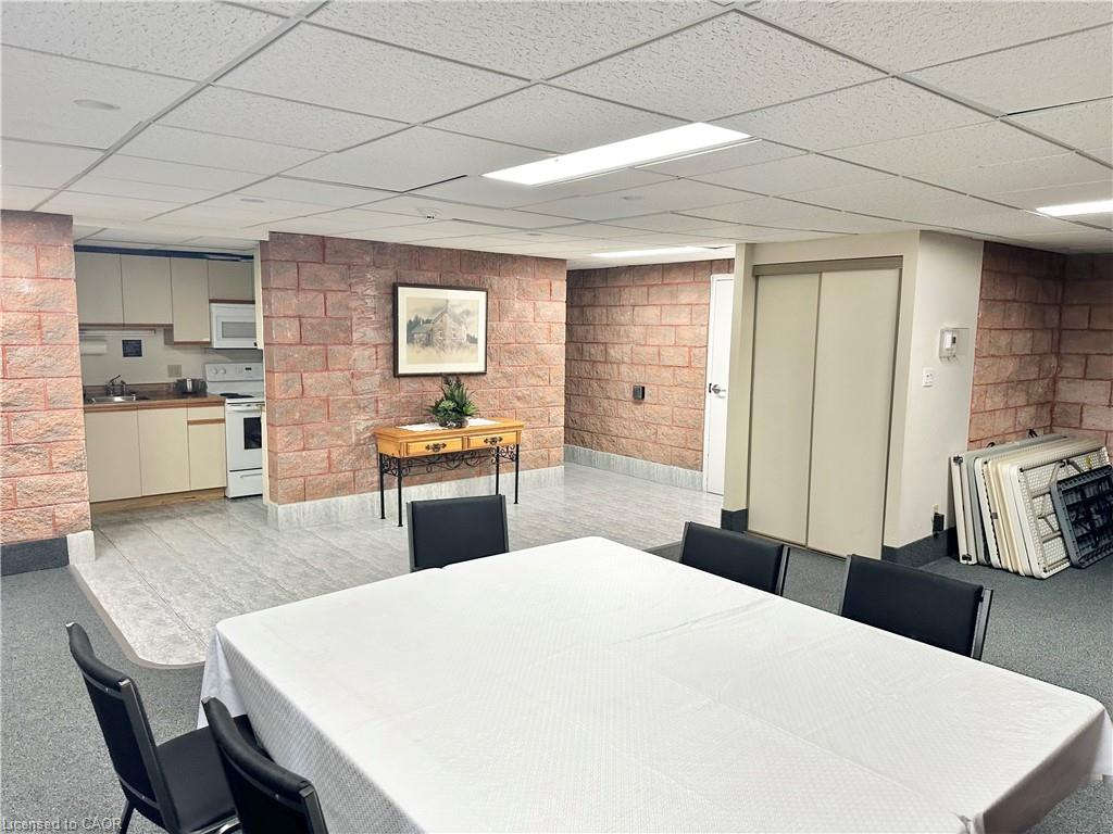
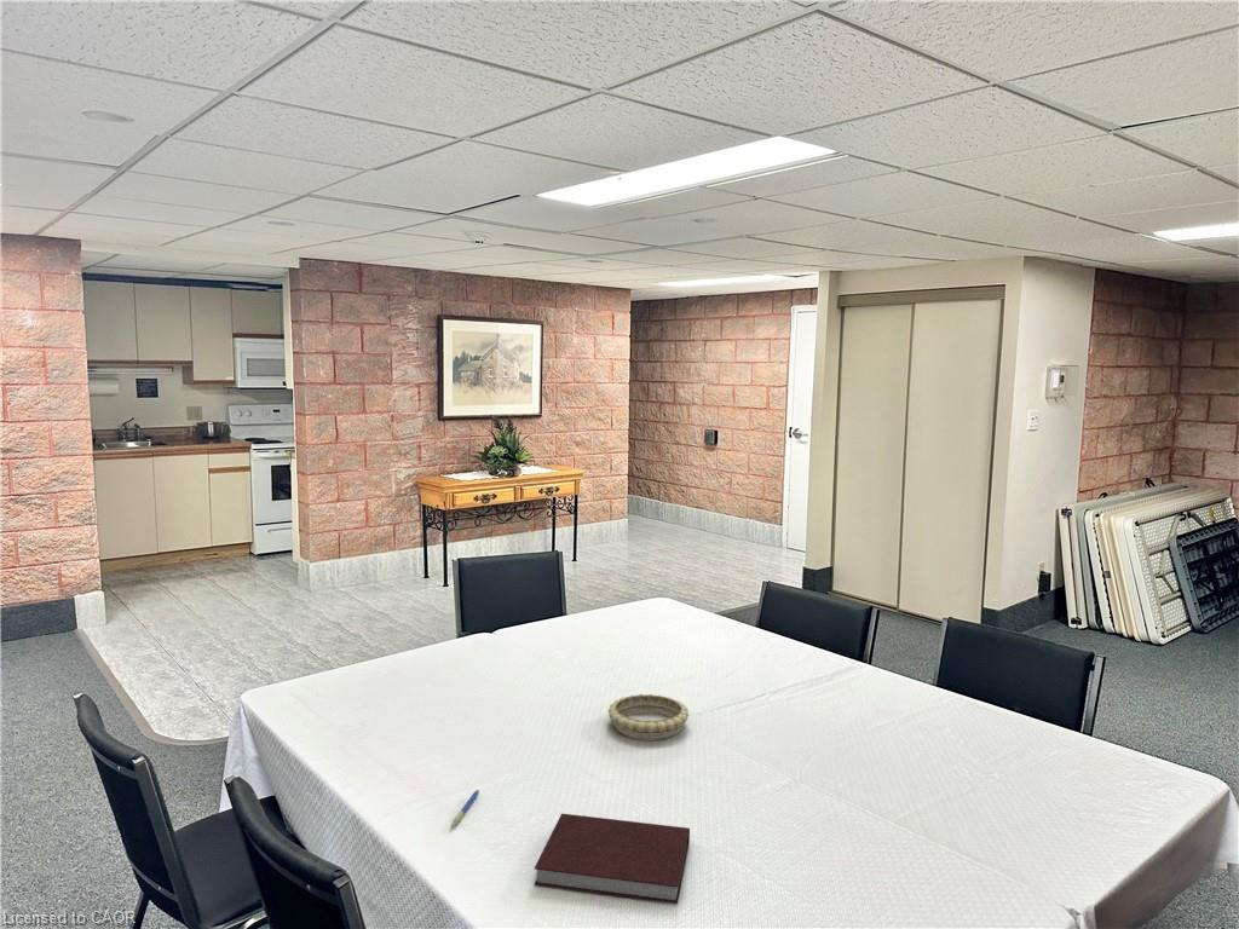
+ decorative bowl (647, 721)
+ notebook (615, 854)
+ pen (465, 808)
